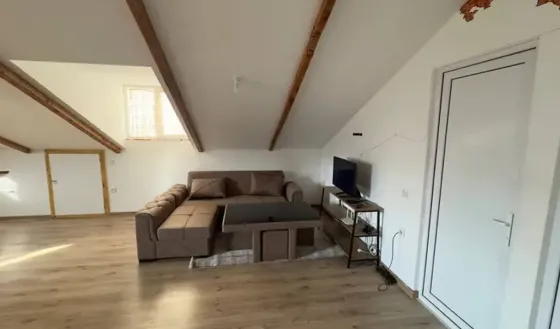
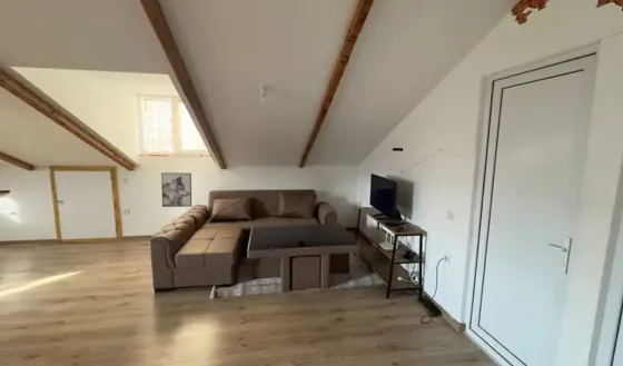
+ wall art (176, 189)
